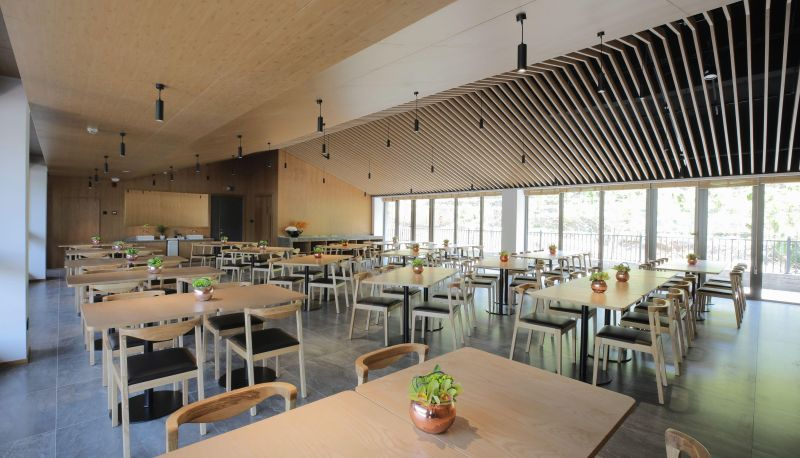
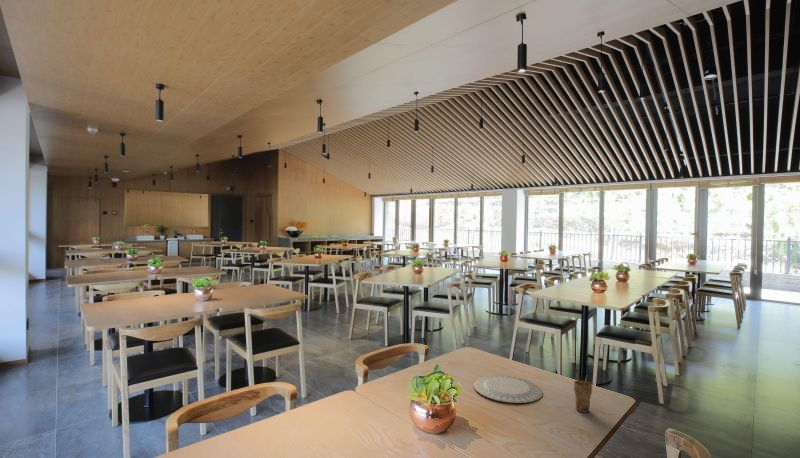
+ chinaware (507, 386)
+ cup (582, 393)
